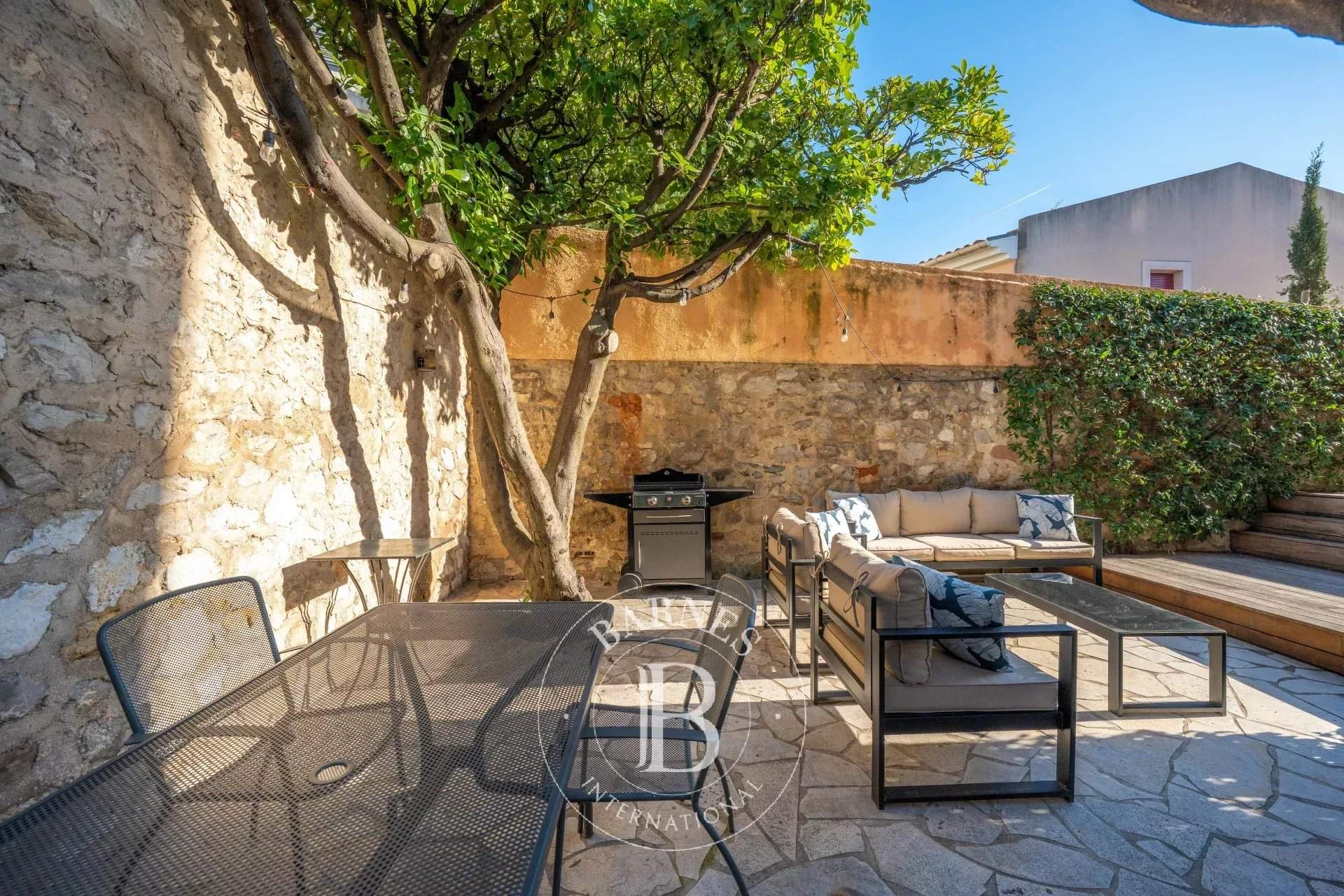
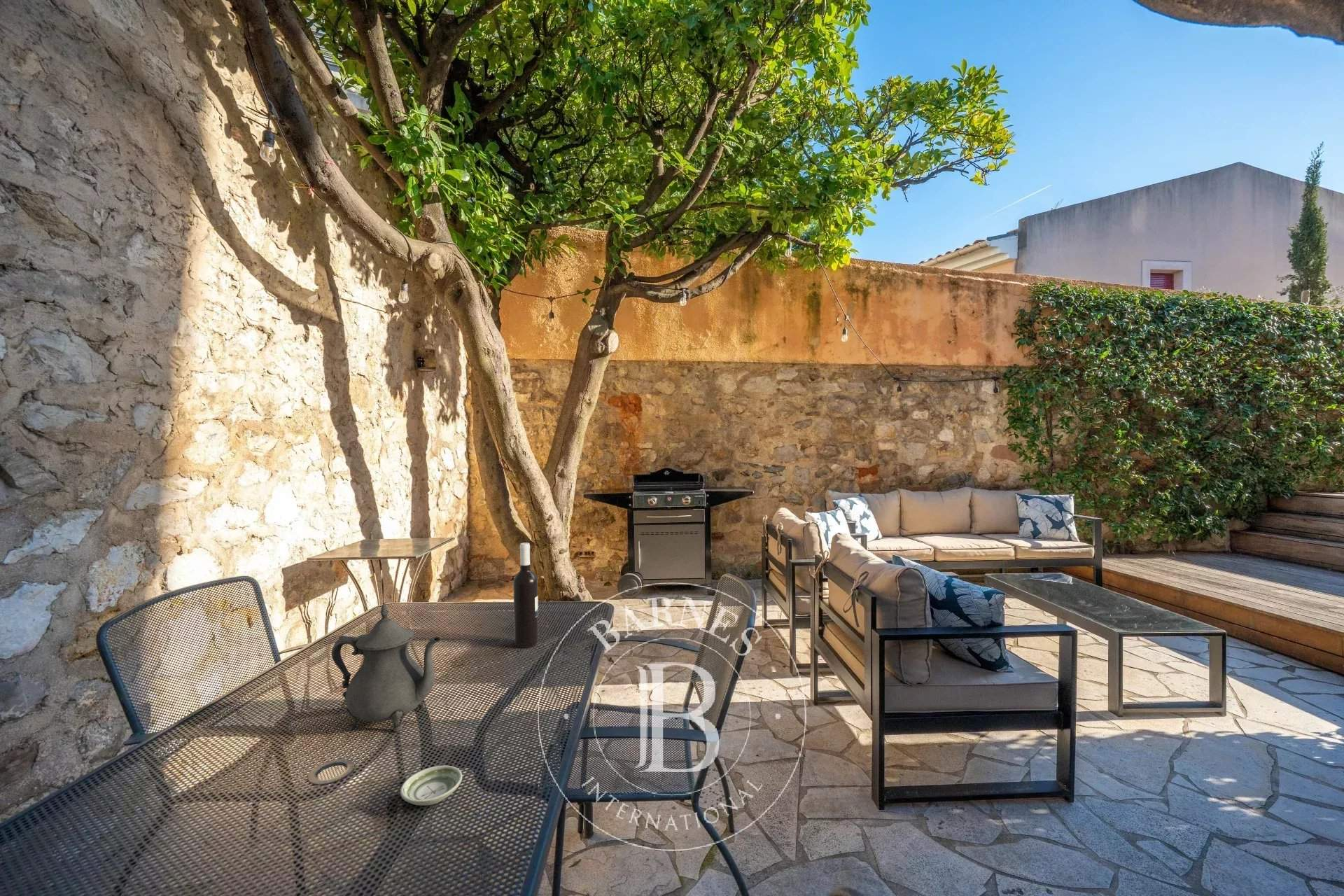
+ wine bottle (526, 594)
+ saucer (432, 788)
+ teapot (386, 660)
